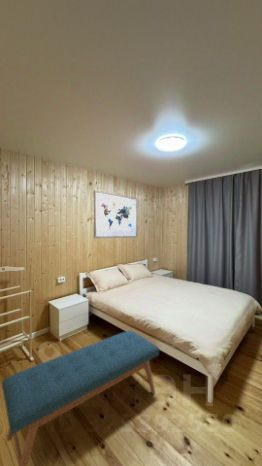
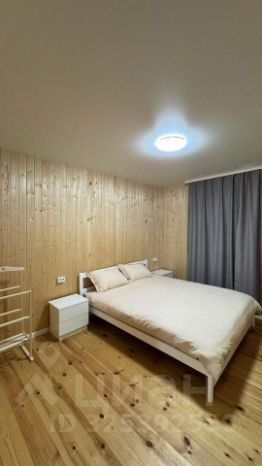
- bench (90, 384)
- wall art (118, 216)
